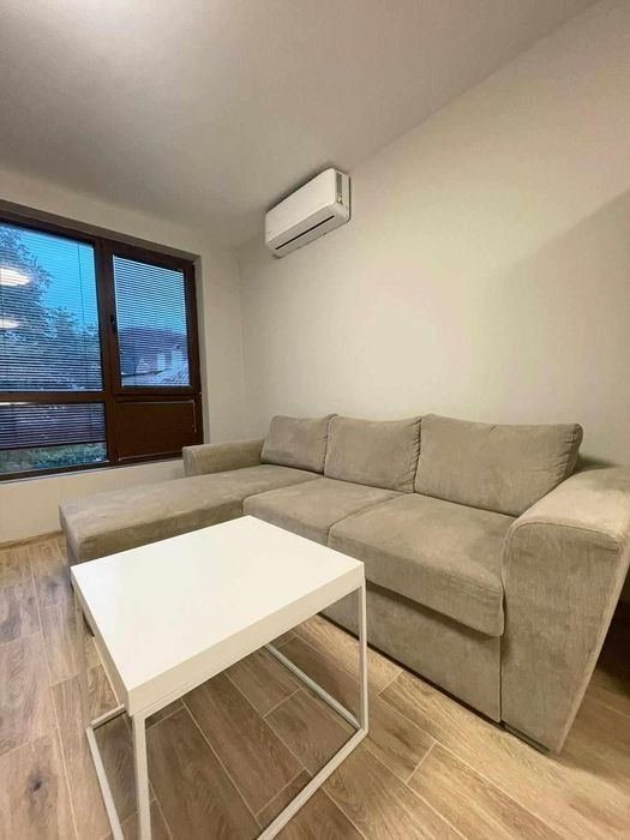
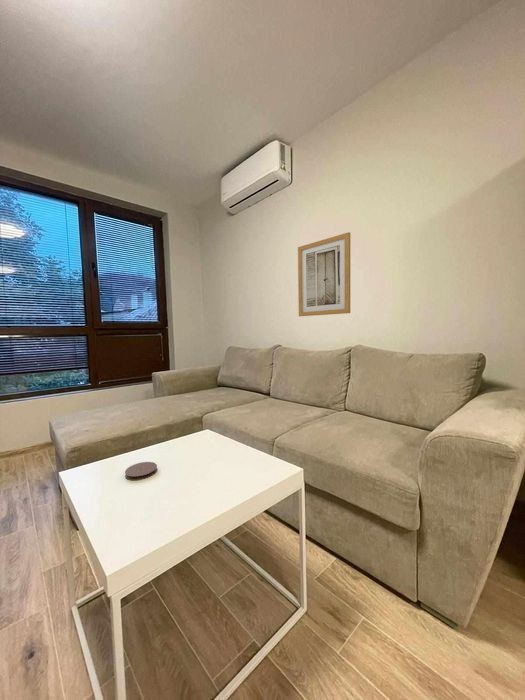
+ coaster (141, 470)
+ wall art (322, 278)
